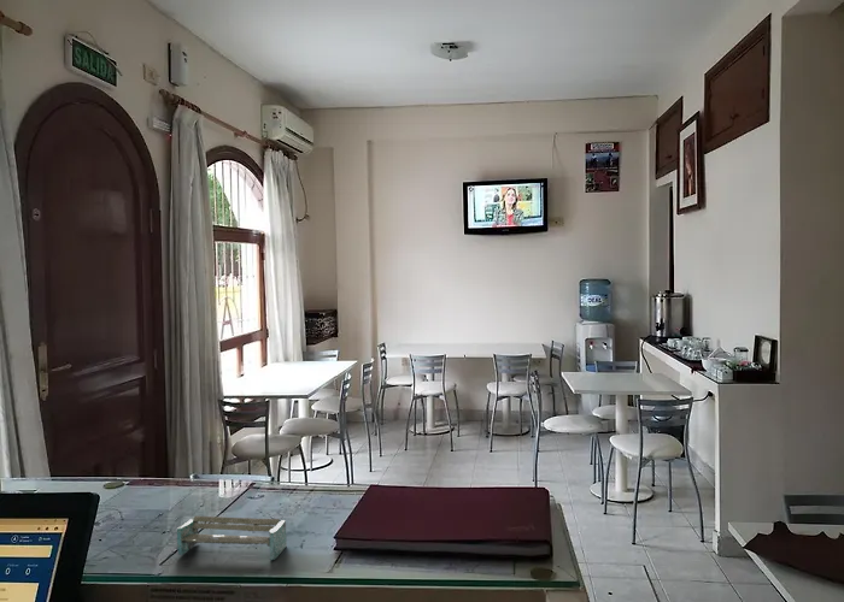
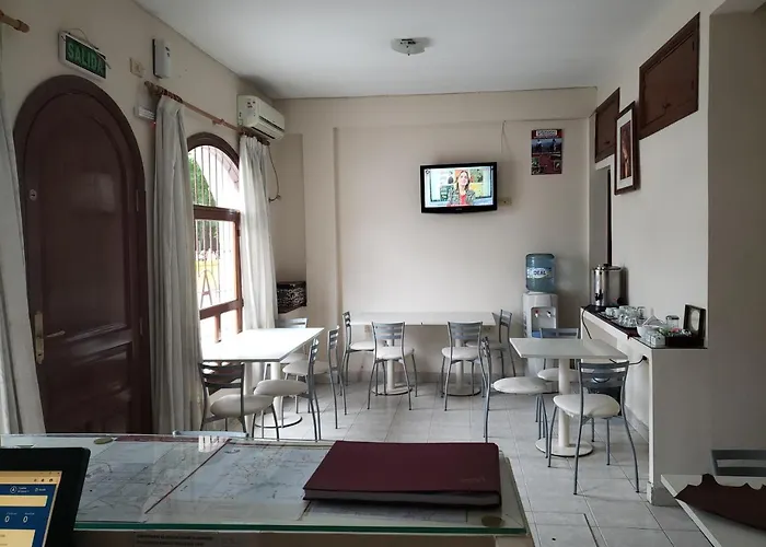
- shelf (233, 536)
